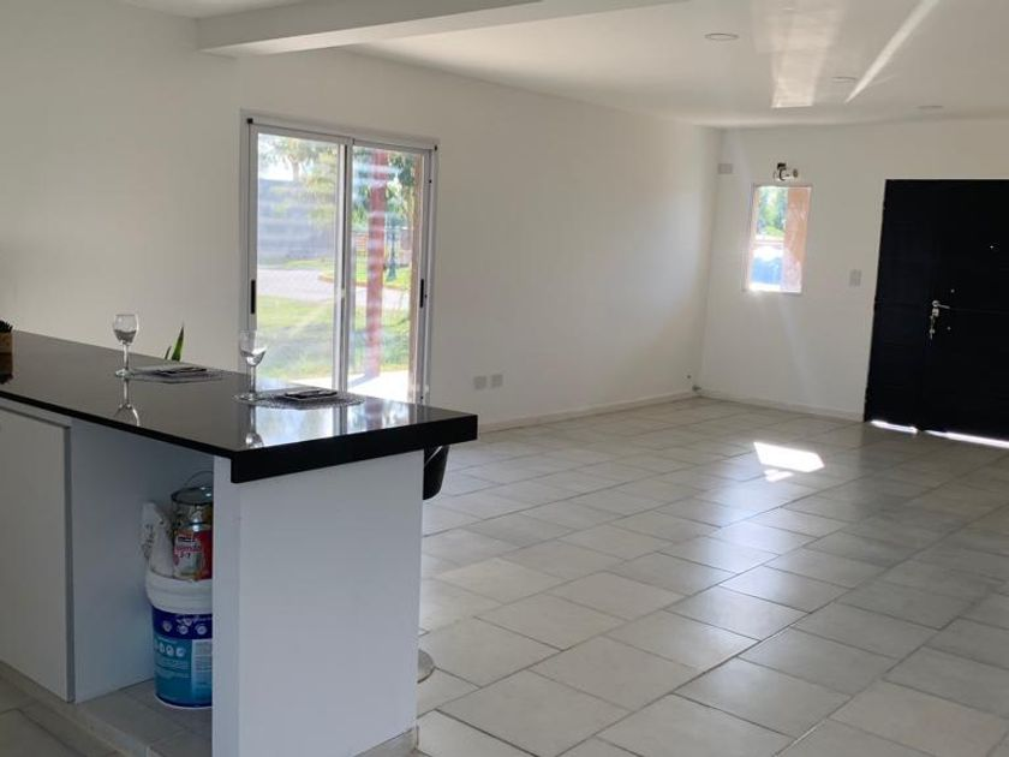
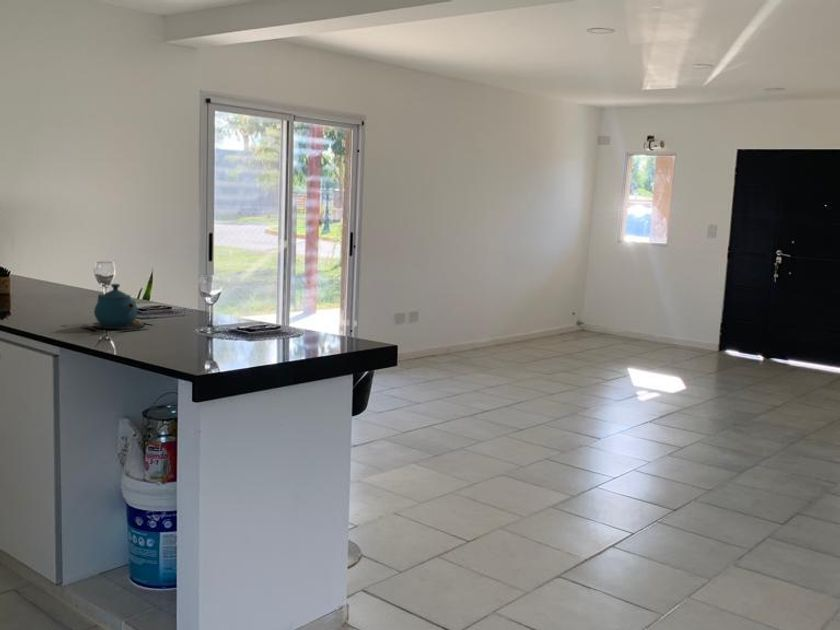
+ teapot (117, 304)
